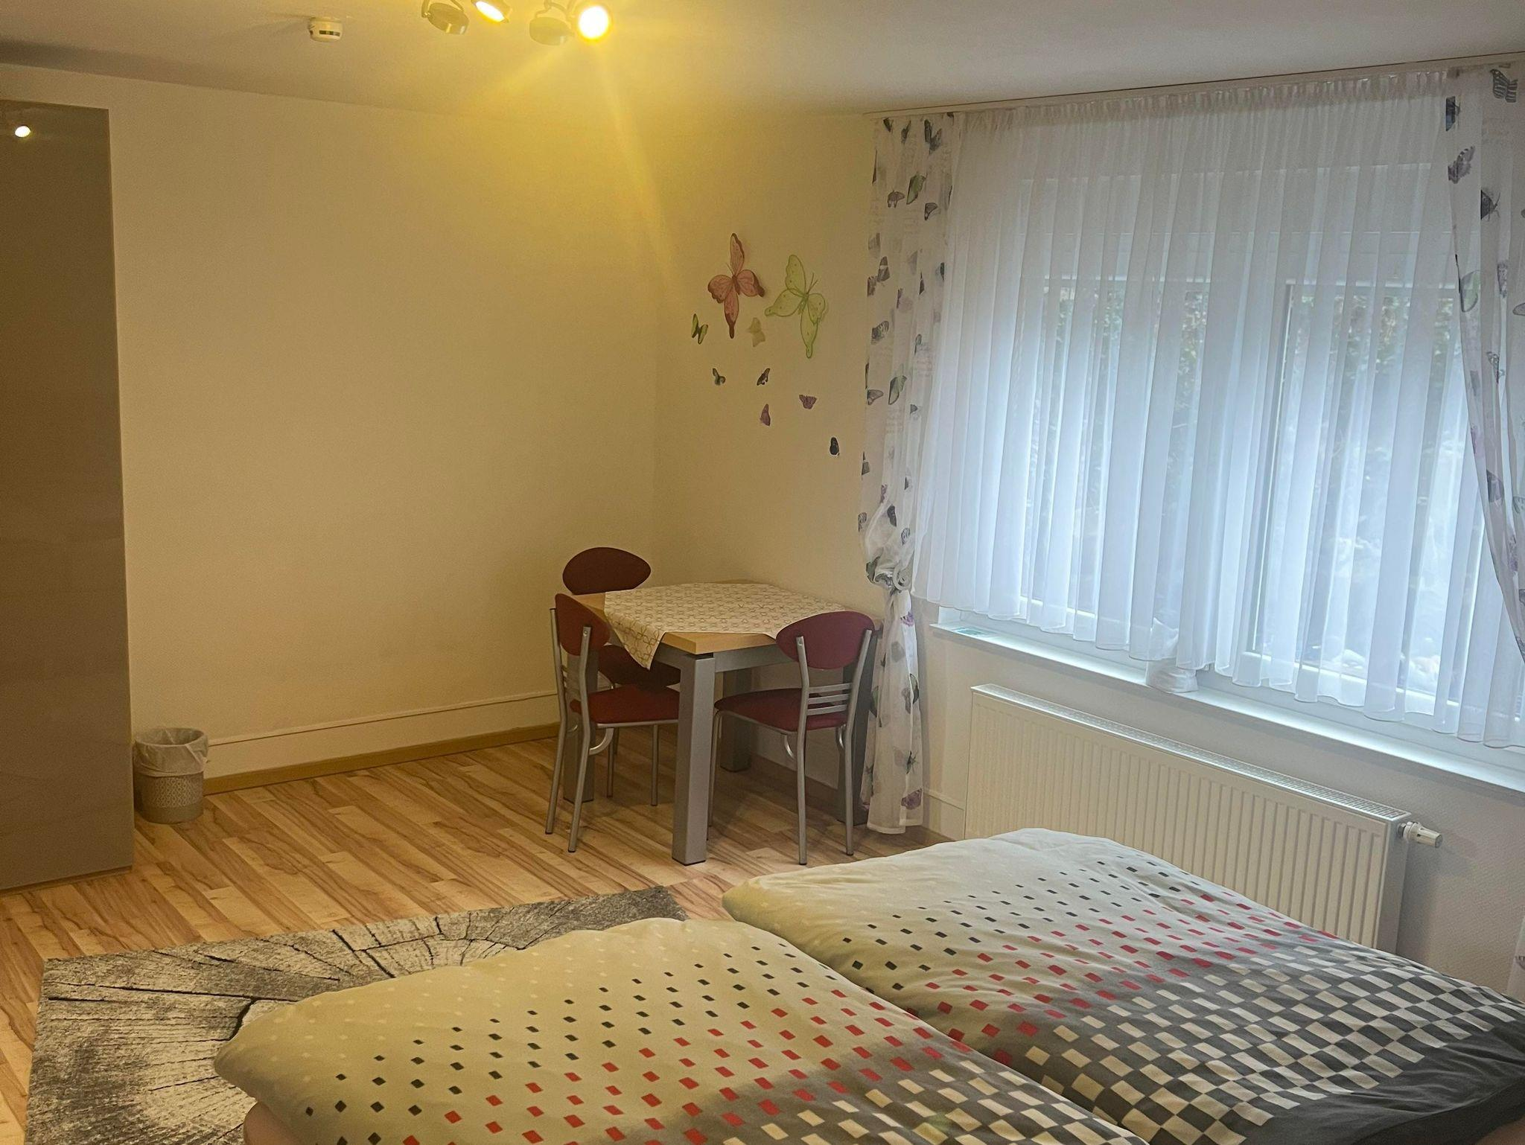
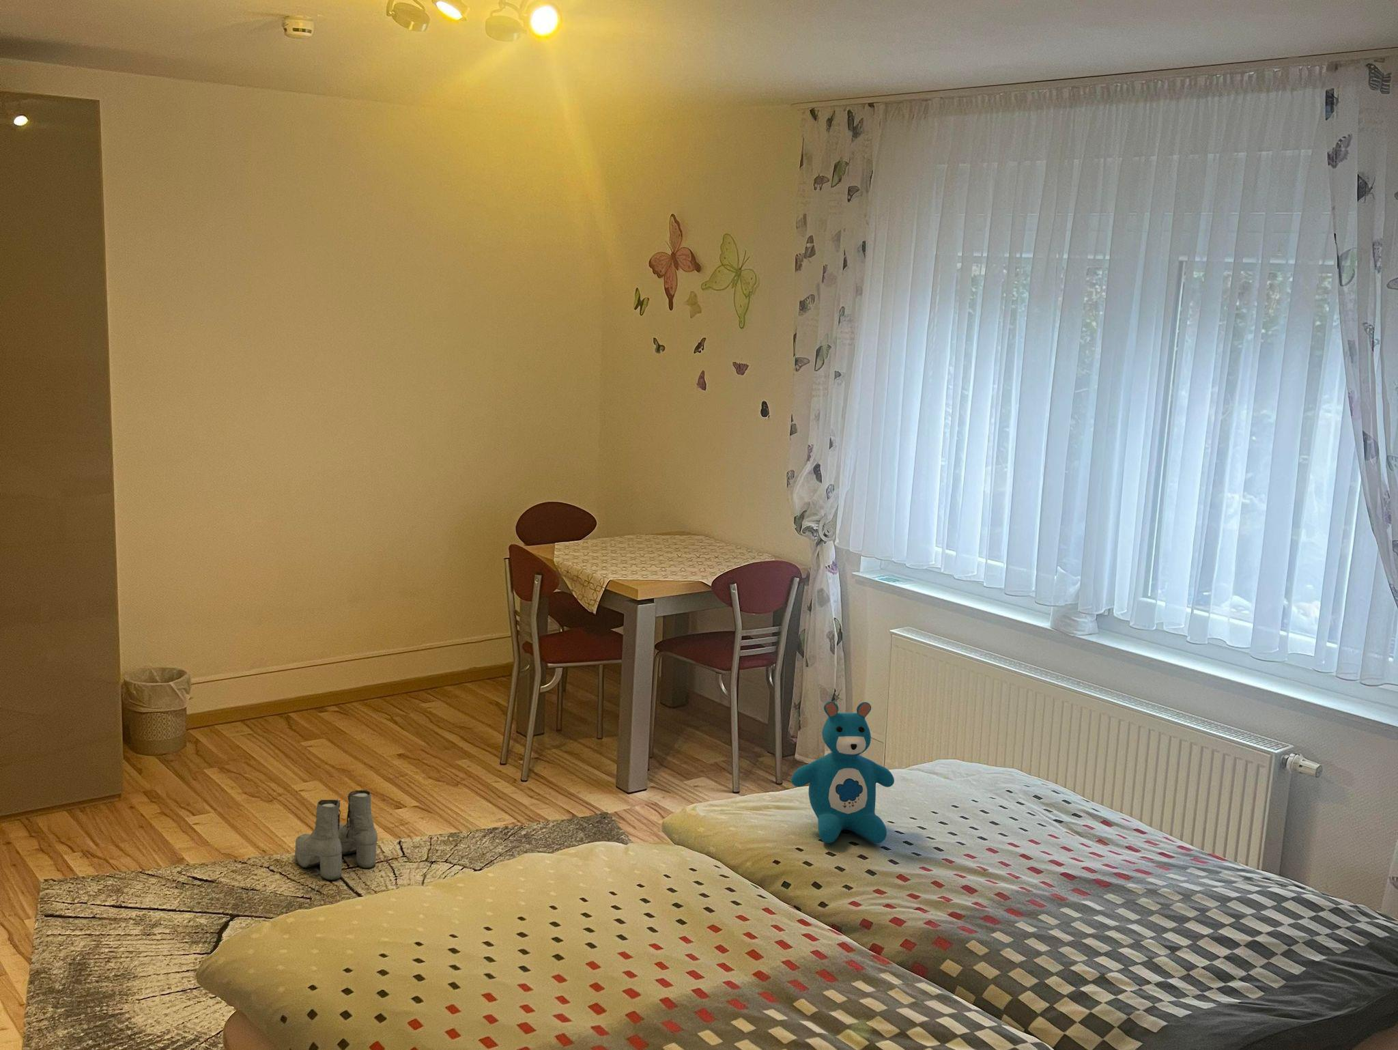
+ teddy bear (848, 770)
+ boots (336, 826)
